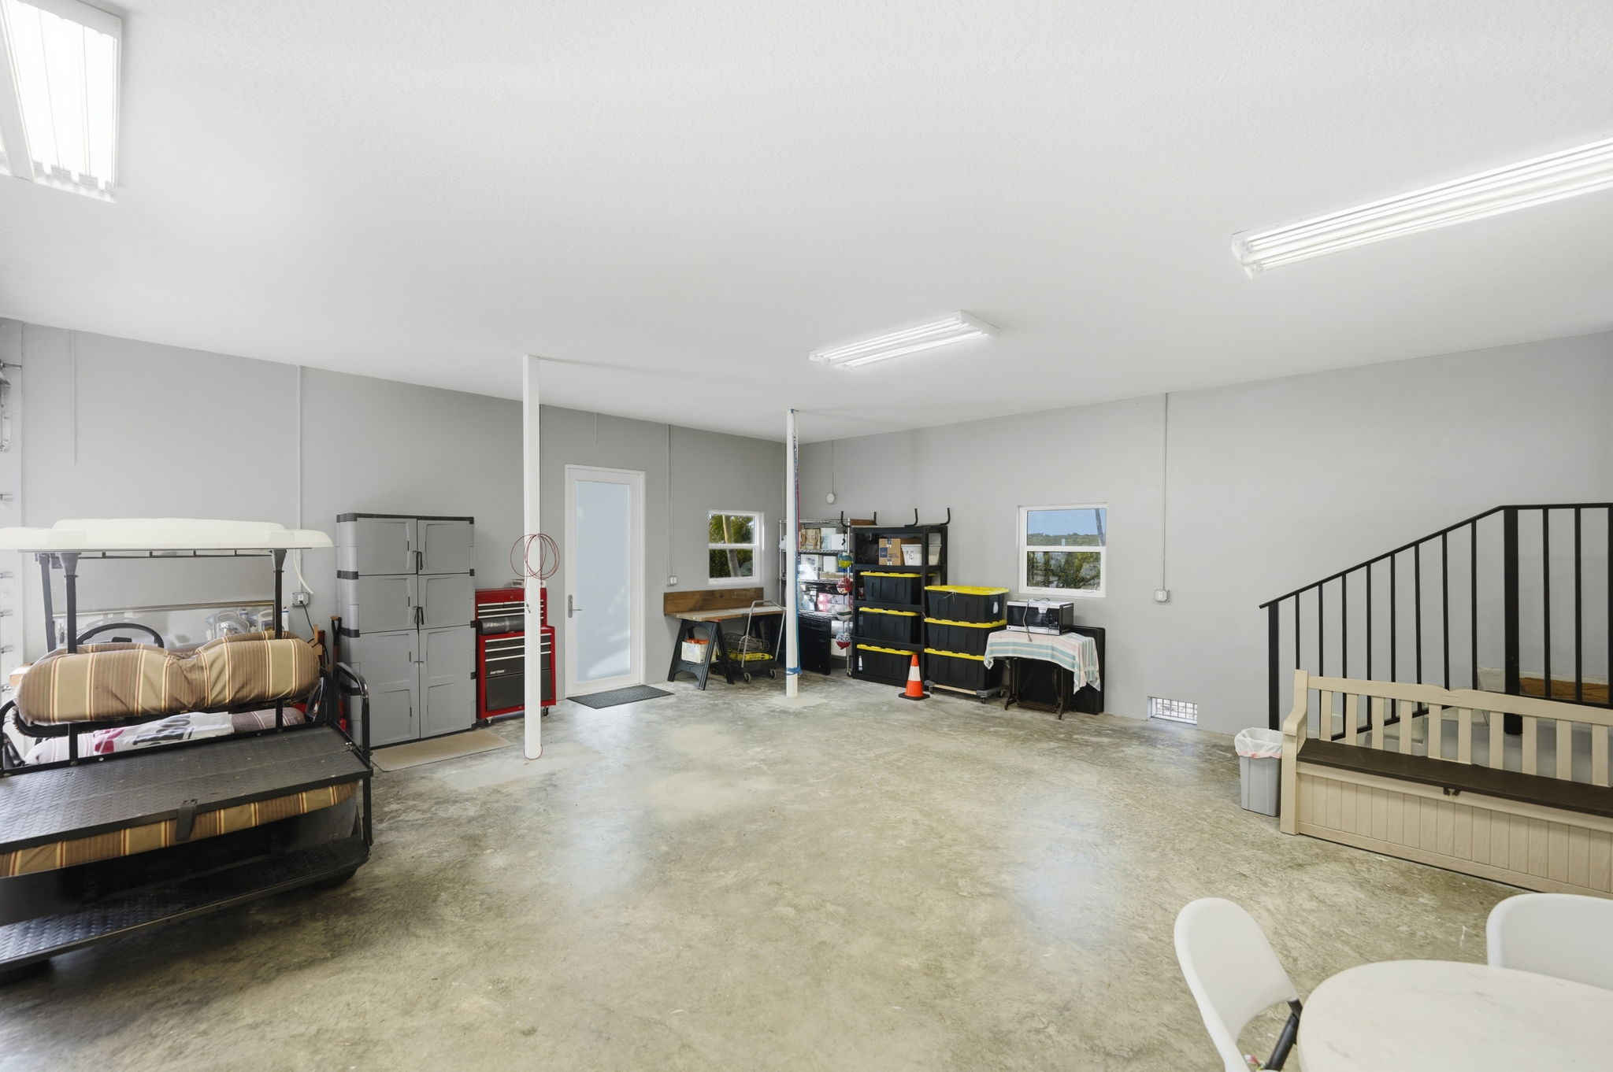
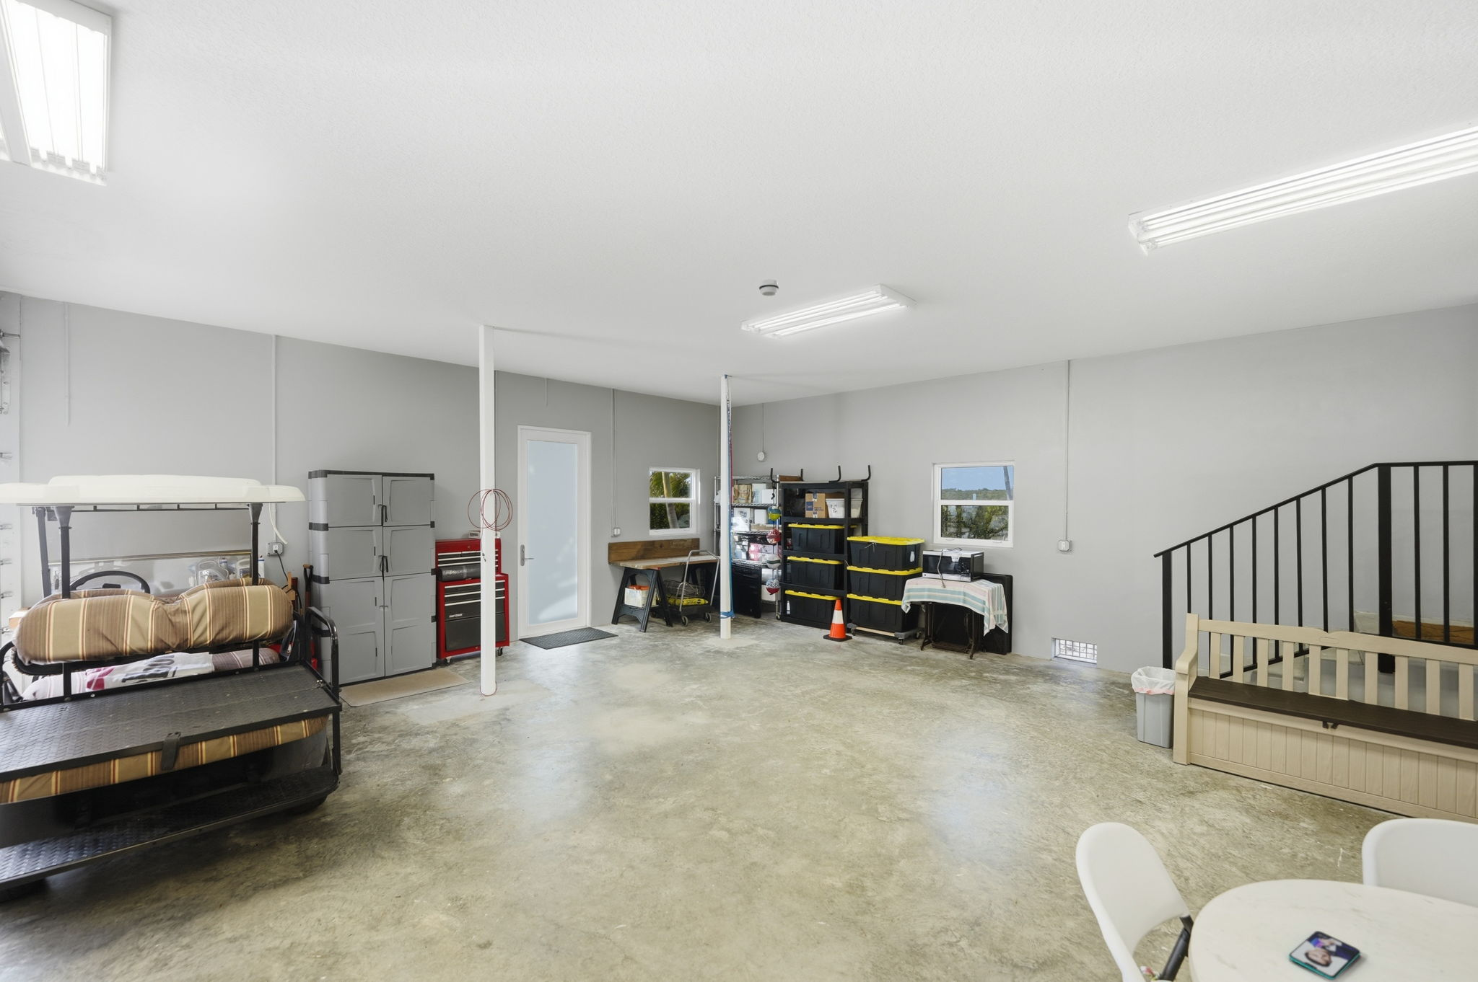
+ smoke detector (769, 287)
+ smartphone (1324, 954)
